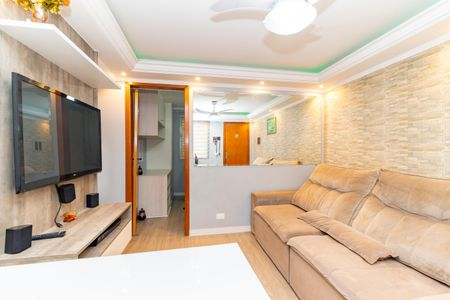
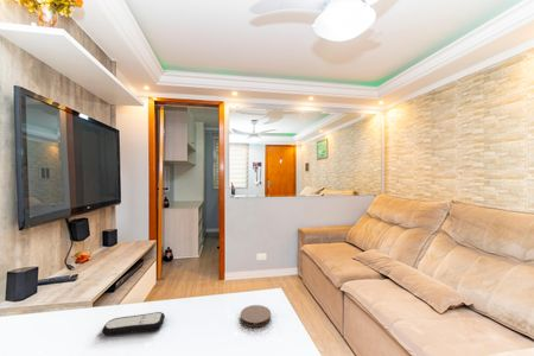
+ coaster (255, 314)
+ remote control (134, 323)
